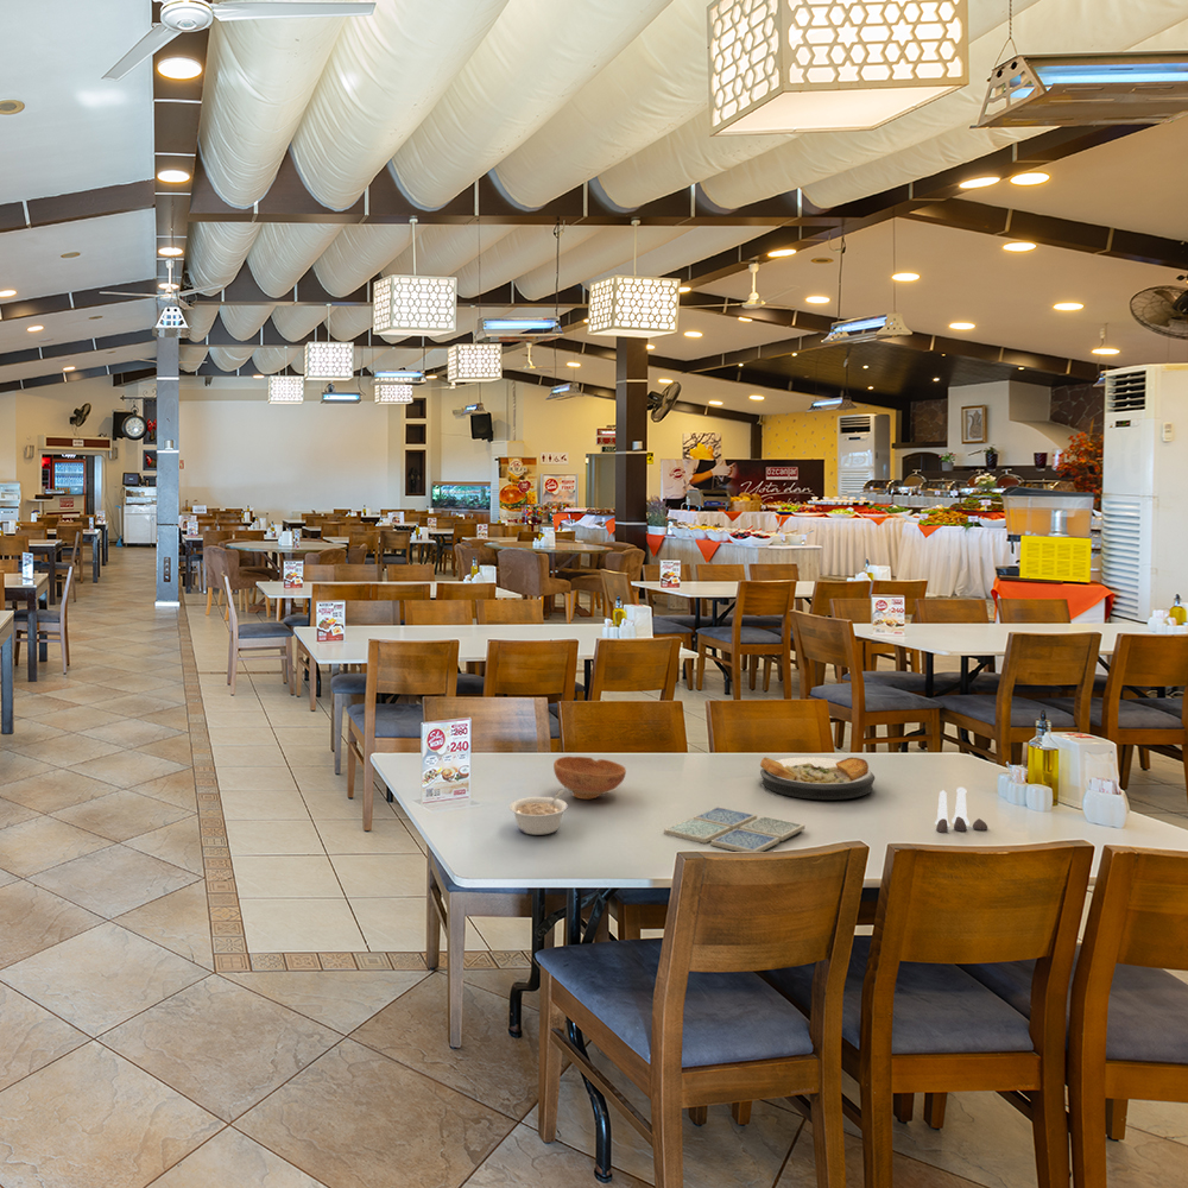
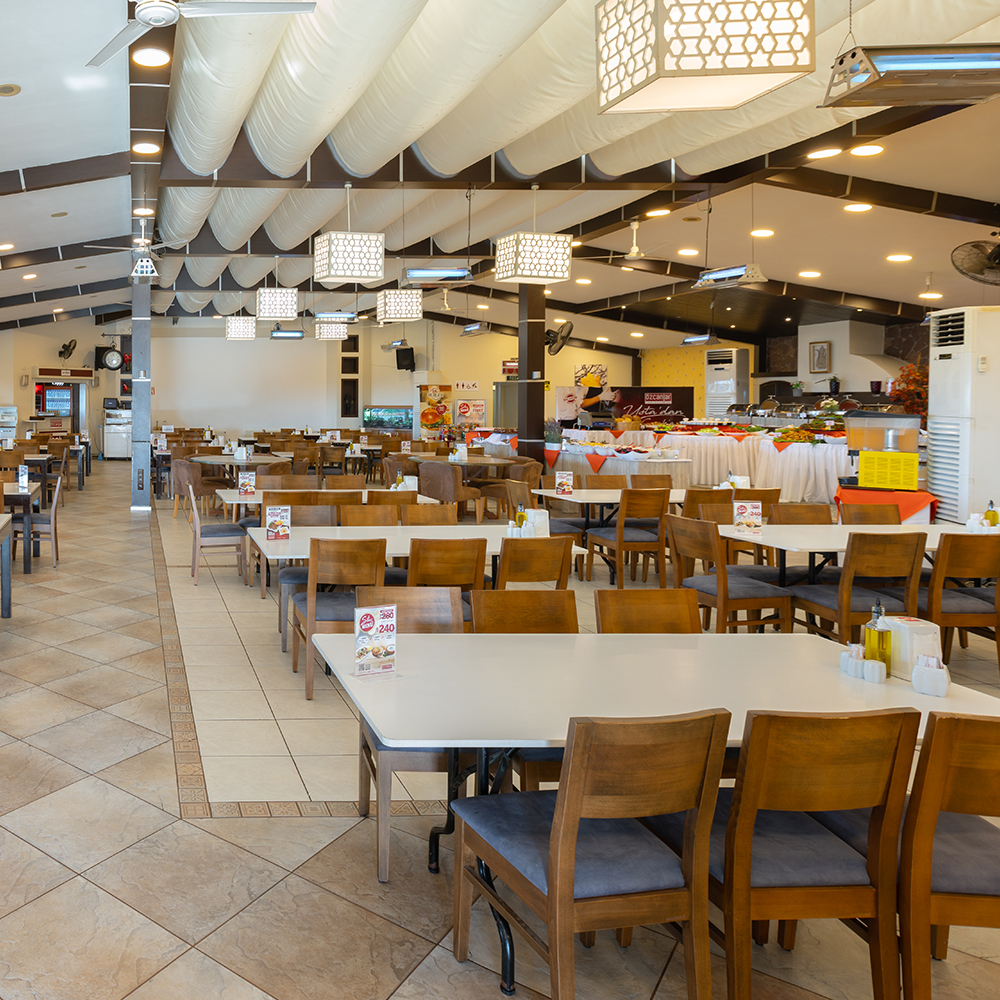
- bowl (589, 778)
- drink coaster (734, 829)
- plate (816, 772)
- salt and pepper shaker set (958, 808)
- legume (538, 814)
